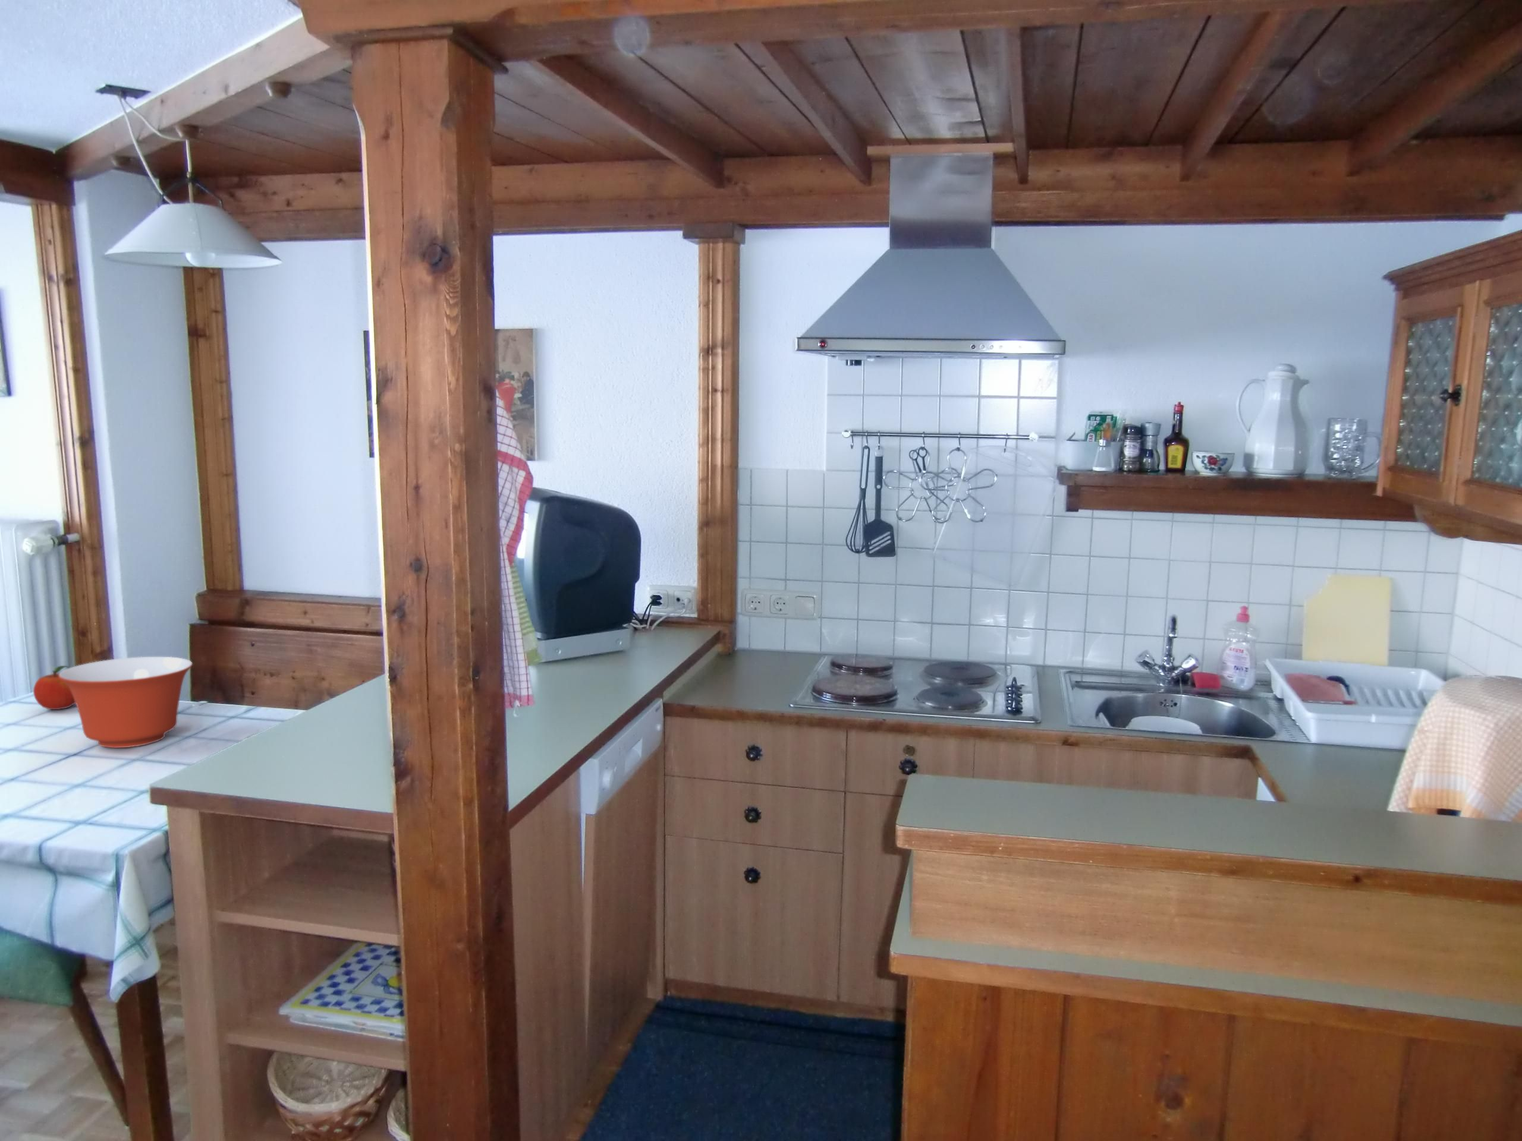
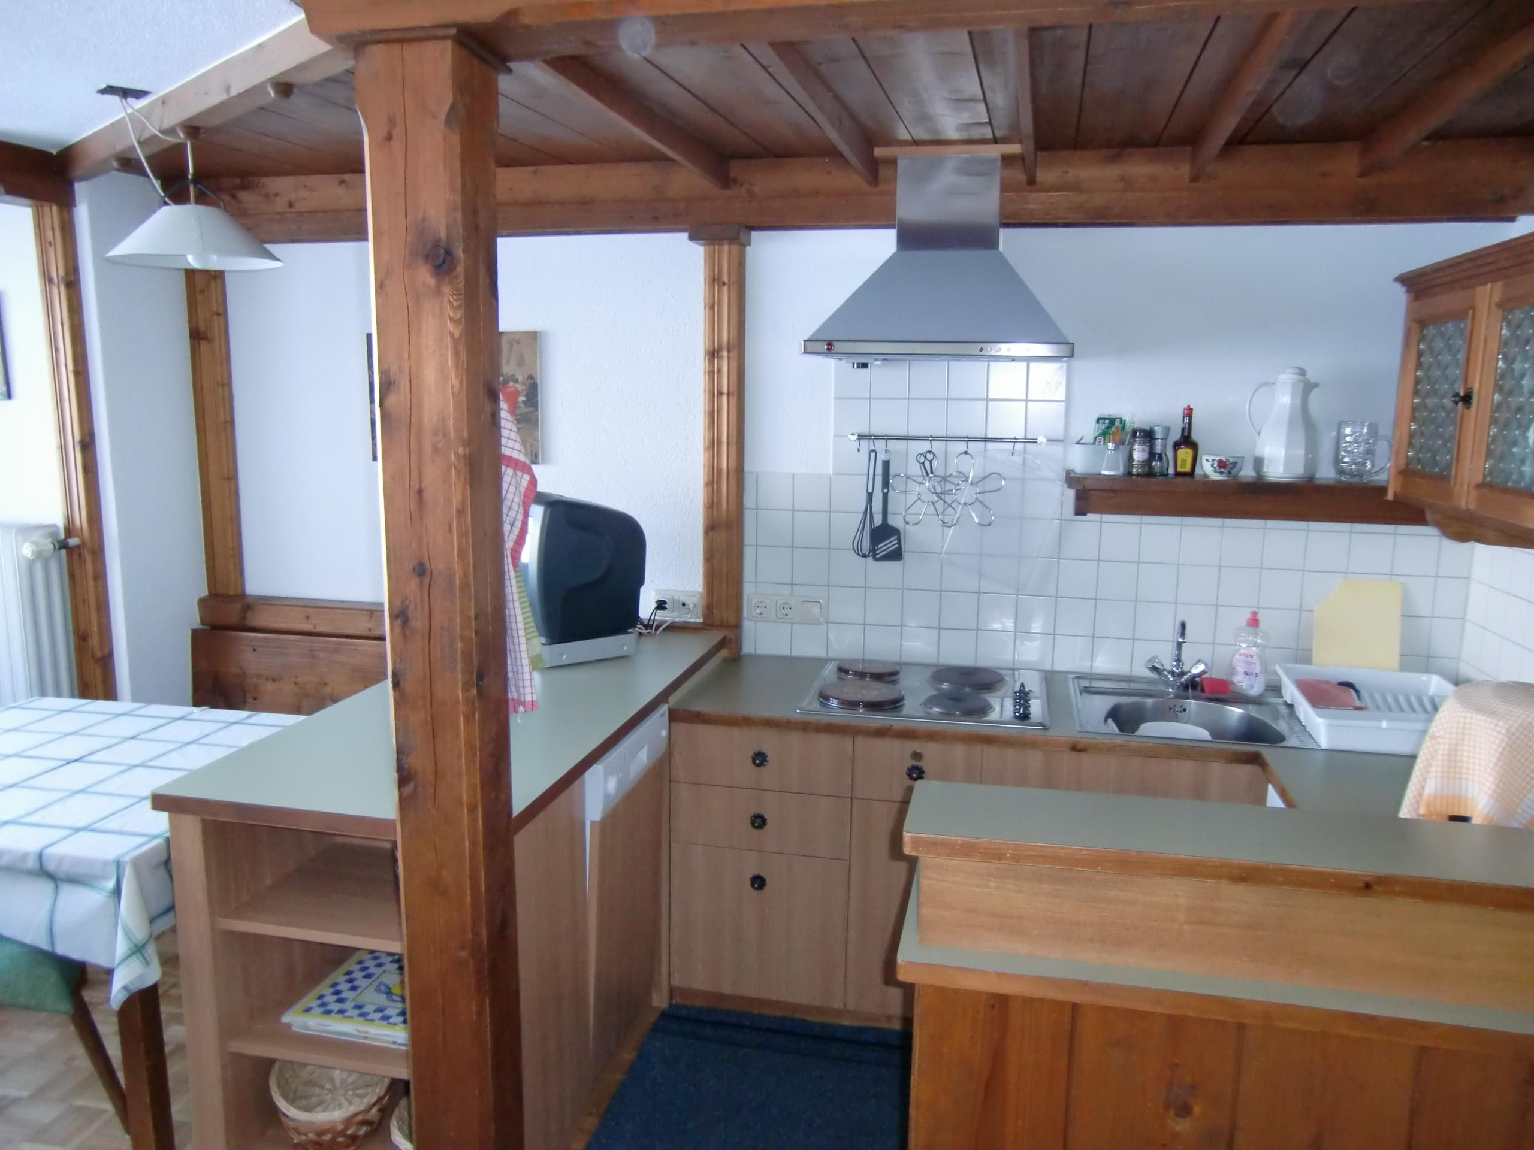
- fruit (56, 688)
- mixing bowl (129, 704)
